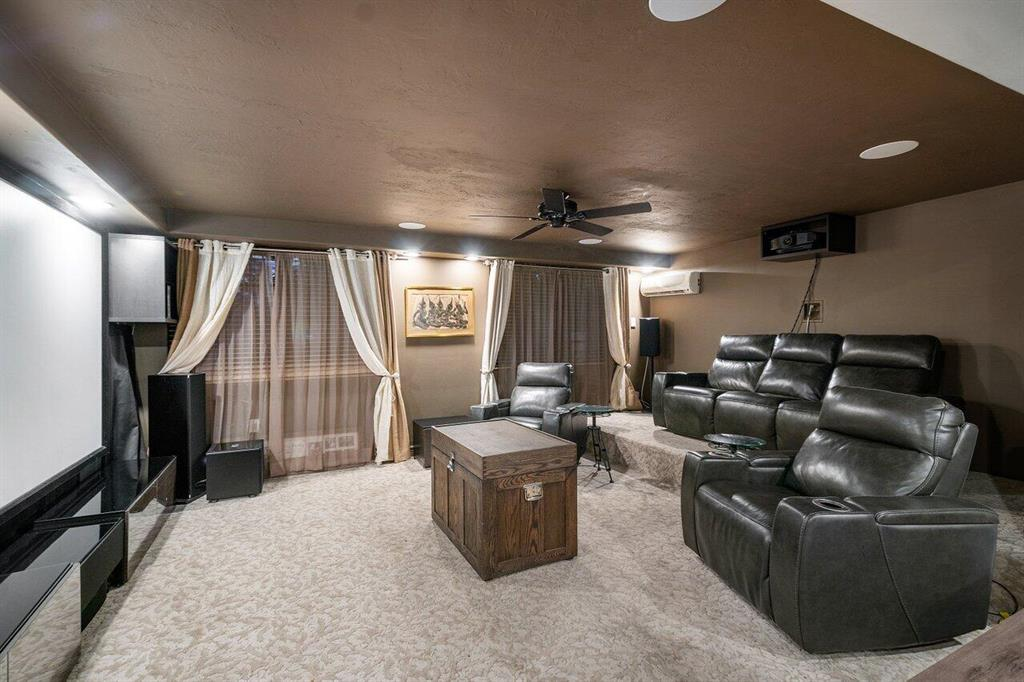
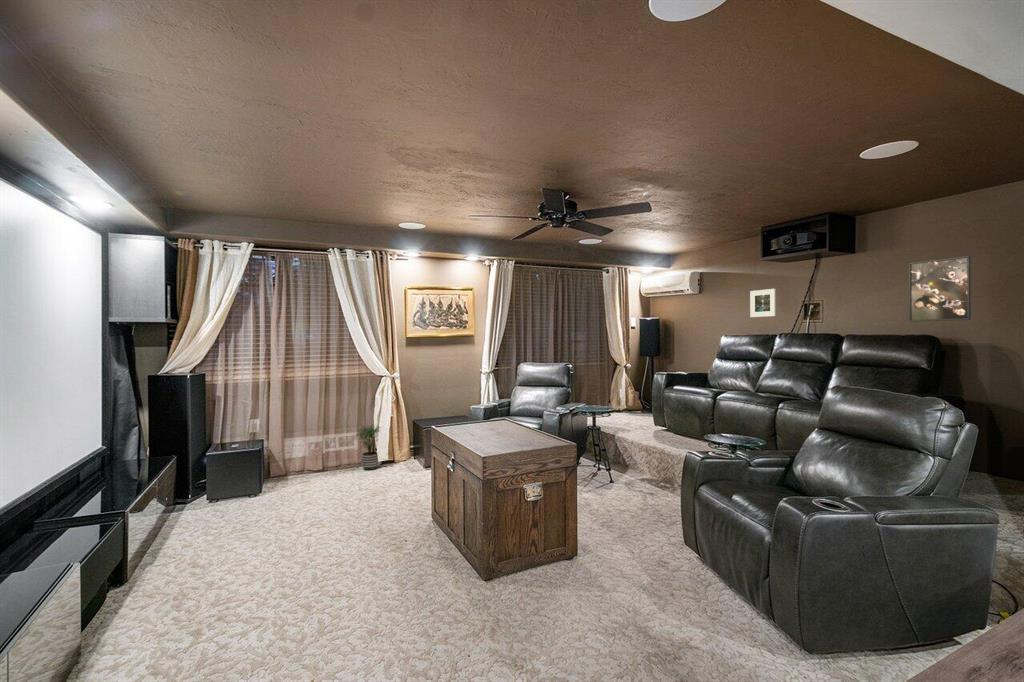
+ potted plant (368, 446)
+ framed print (762, 303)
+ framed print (938, 290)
